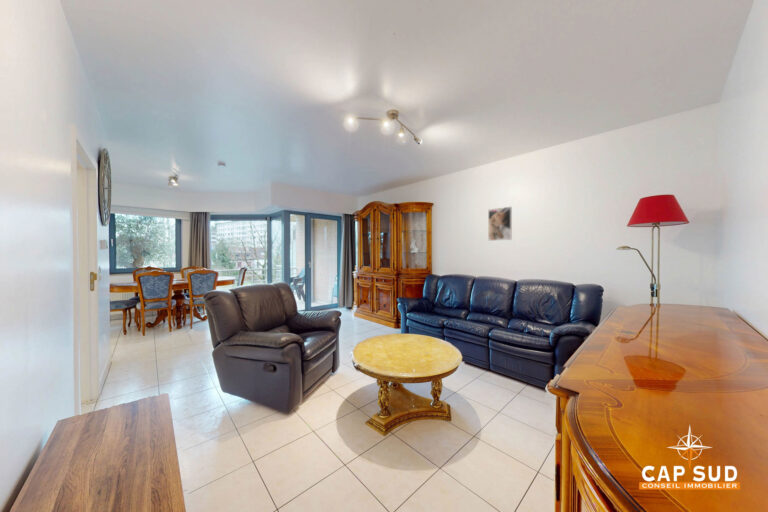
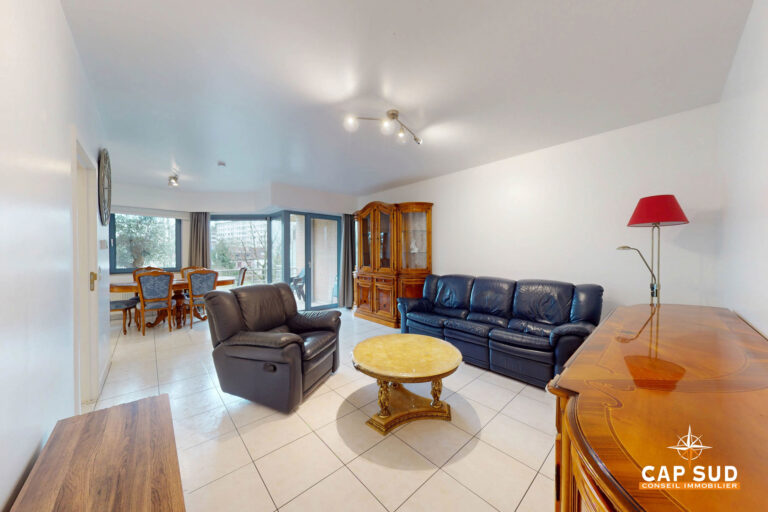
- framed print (499, 224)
